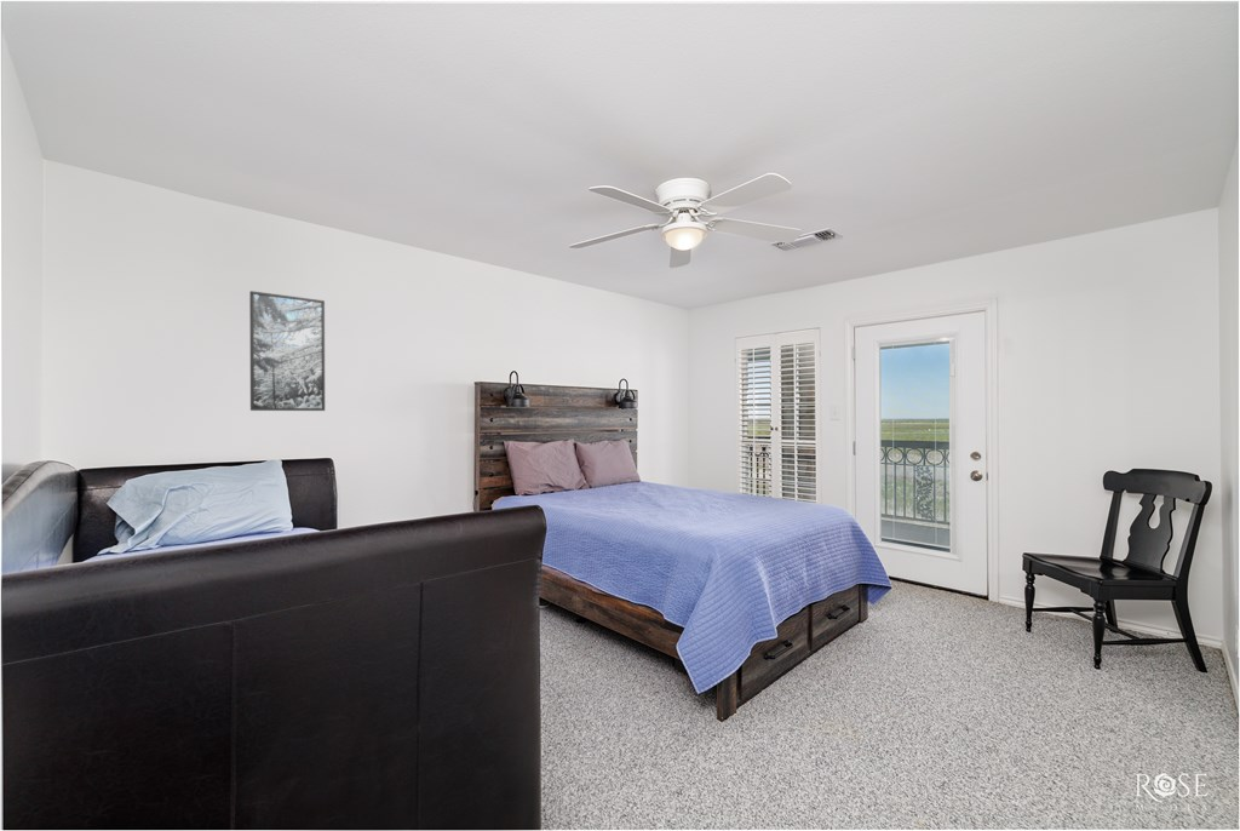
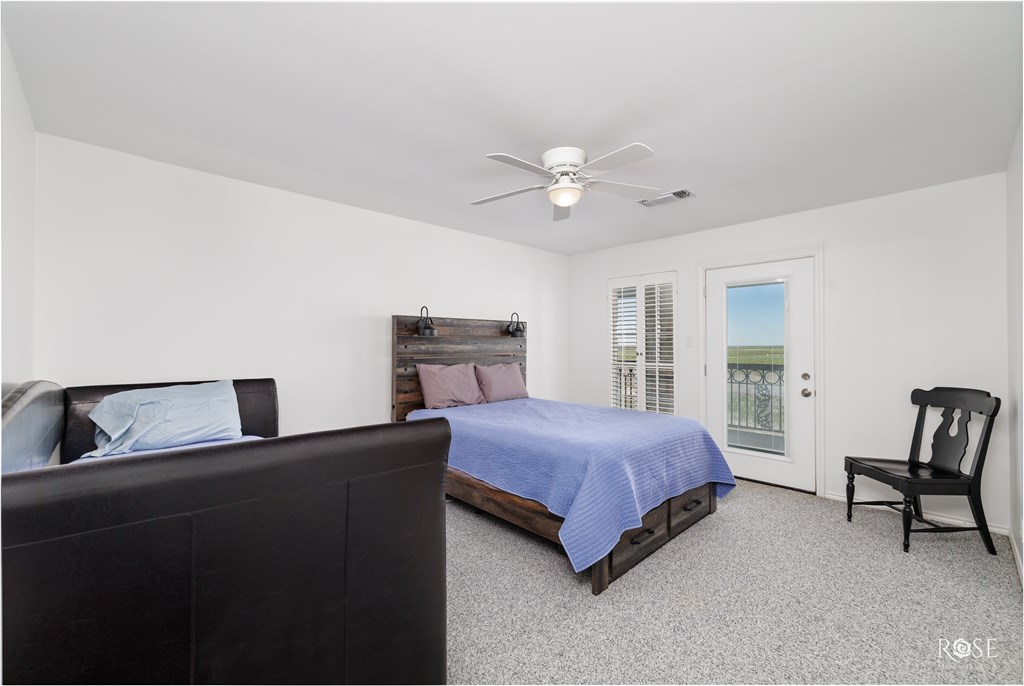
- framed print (288, 353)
